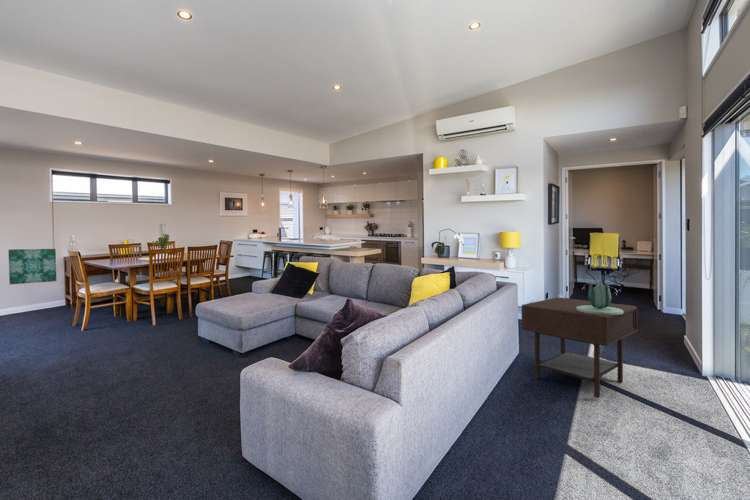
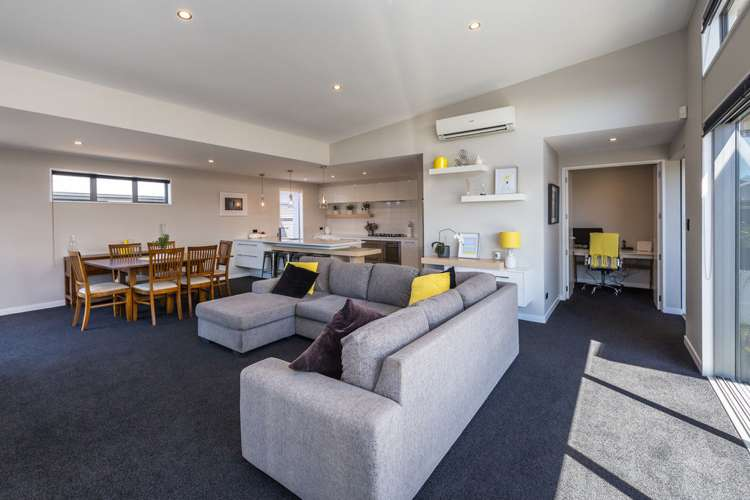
- wall art (33, 265)
- side table (579, 341)
- succulent plant (599, 294)
